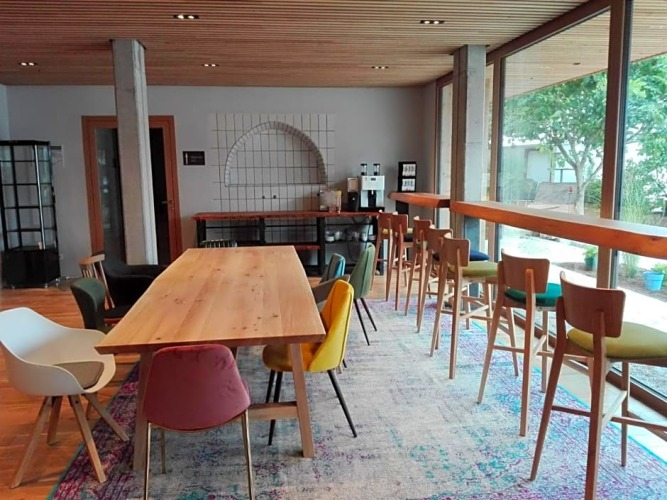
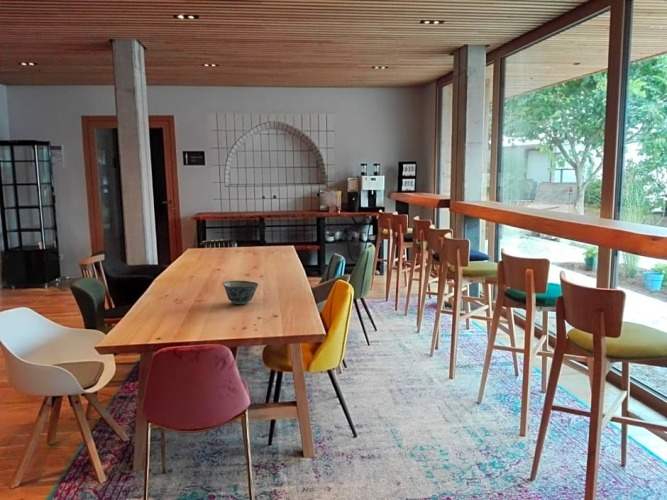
+ bowl (241, 292)
